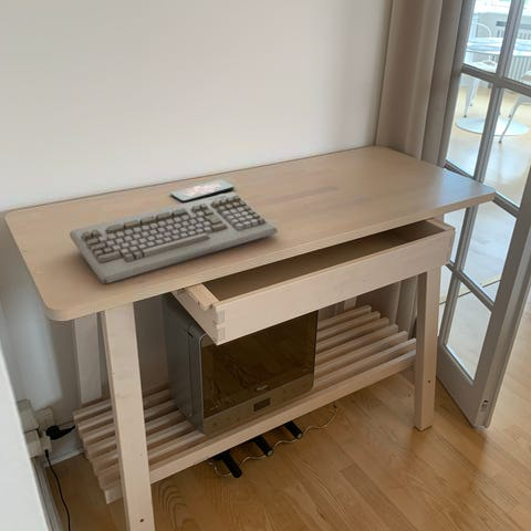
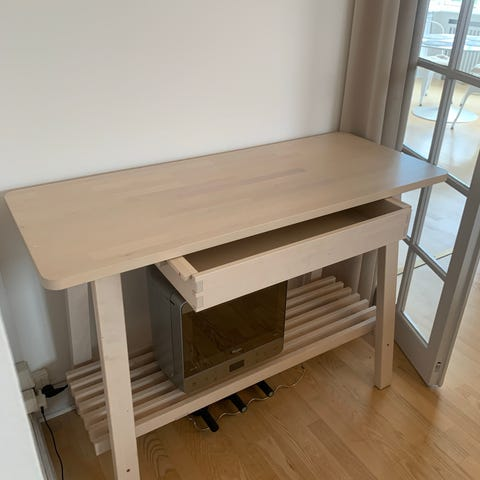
- smartphone (202, 190)
- keyboard (176, 230)
